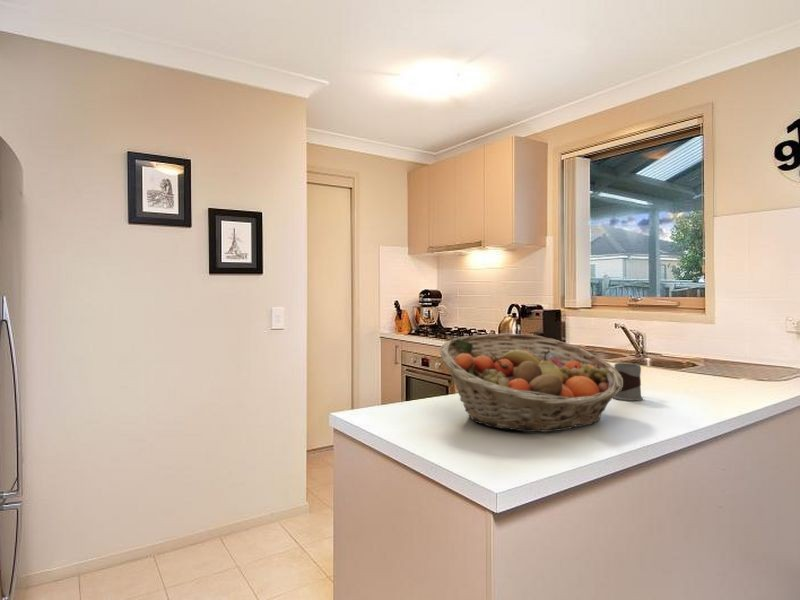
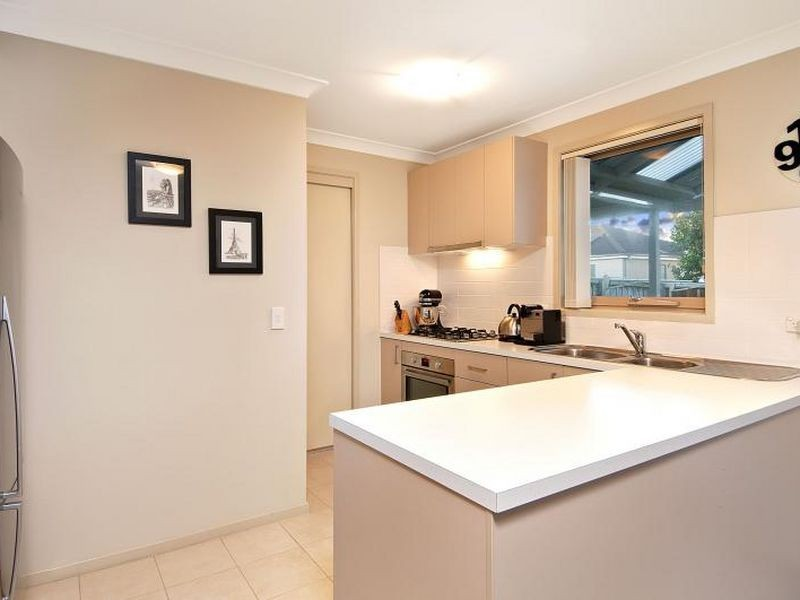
- fruit basket (529, 377)
- mug (629, 380)
